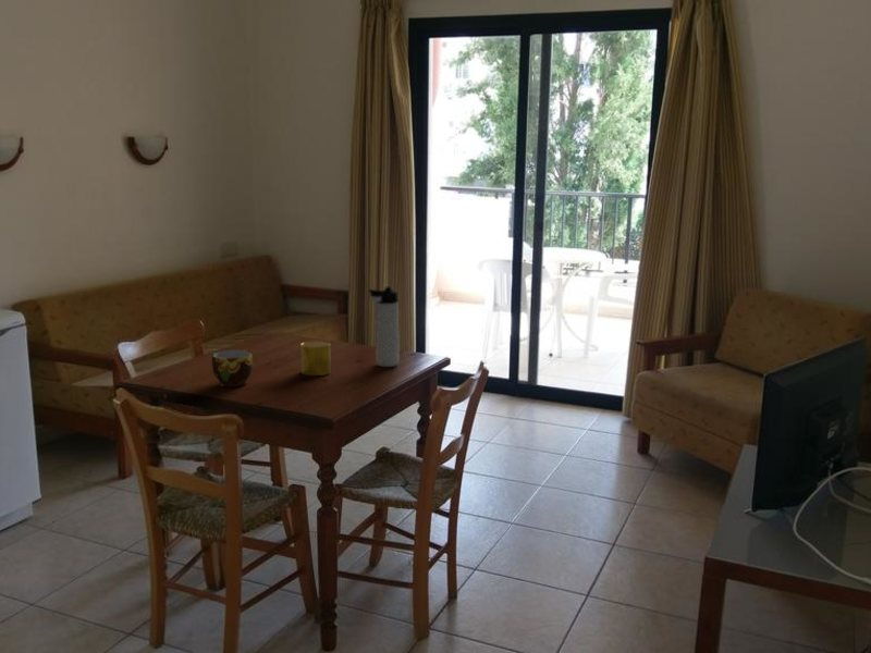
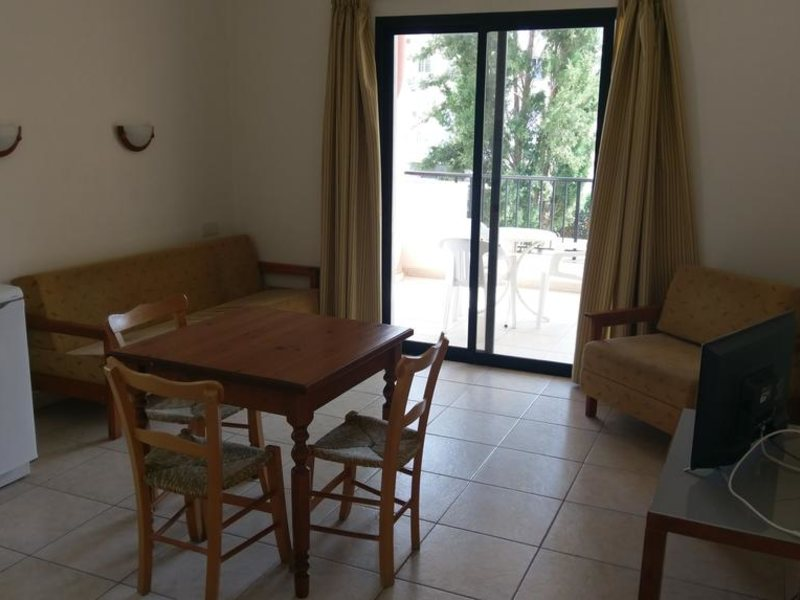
- cup (316, 357)
- cup (231, 368)
- thermos bottle (383, 326)
